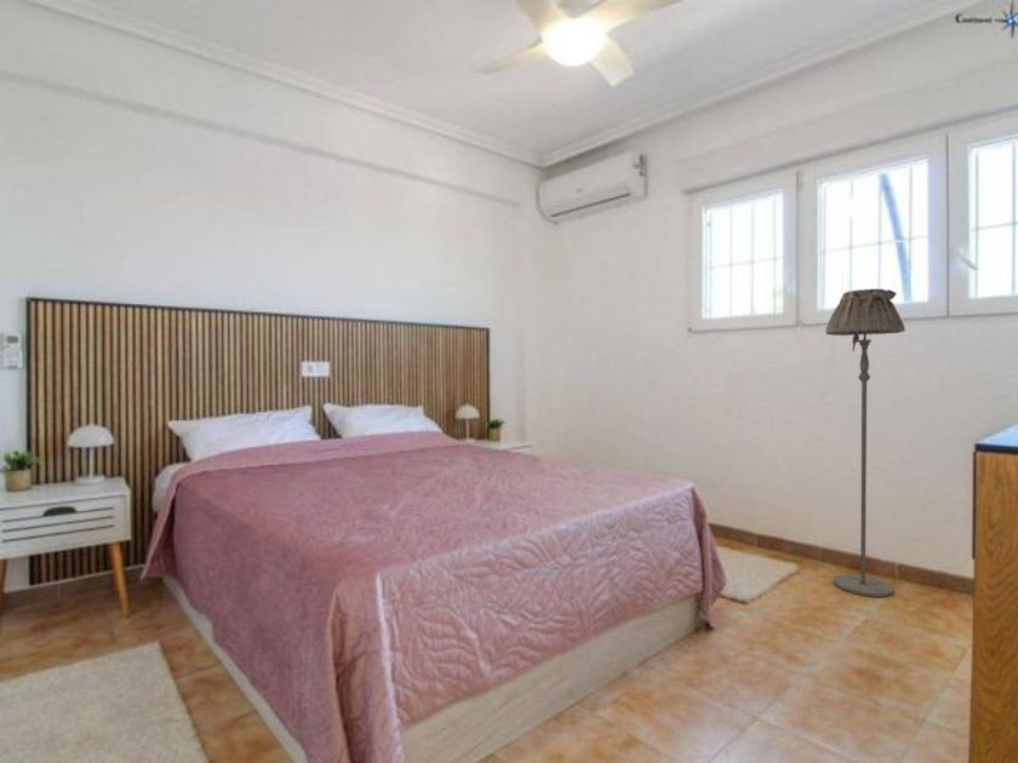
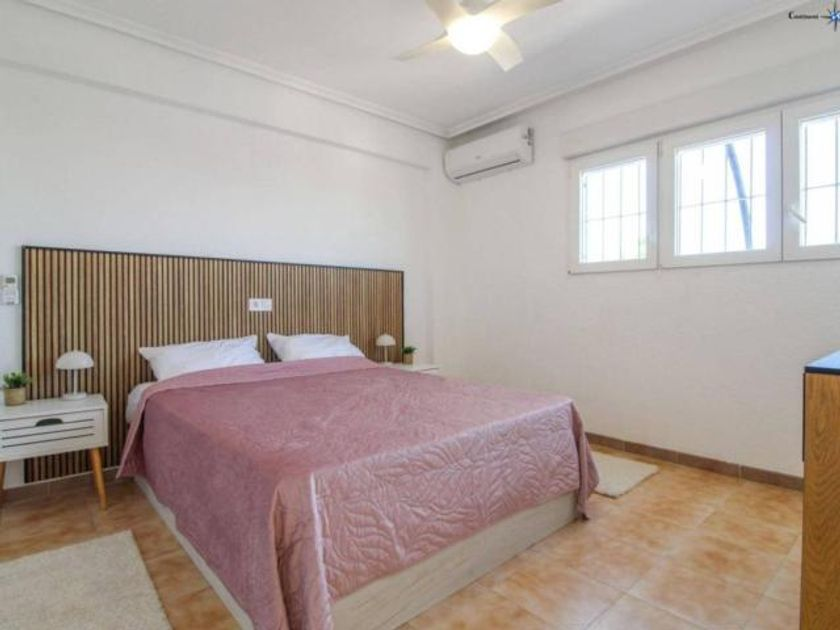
- floor lamp (863, 438)
